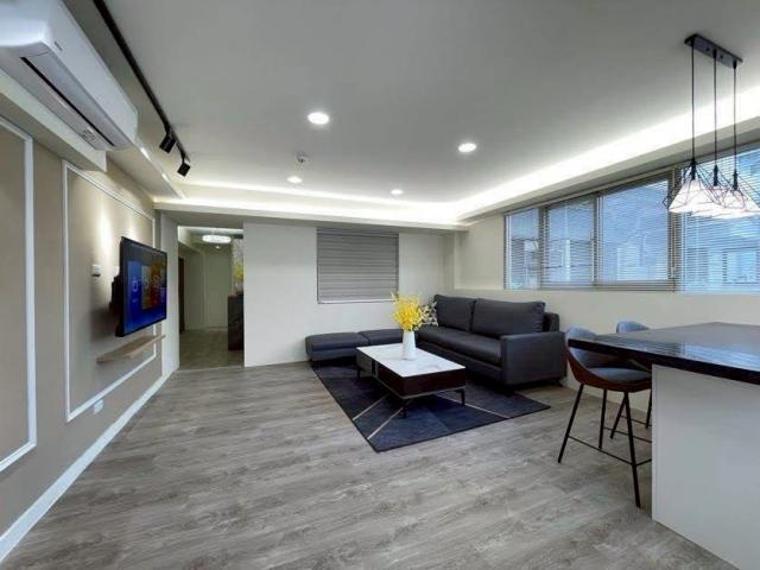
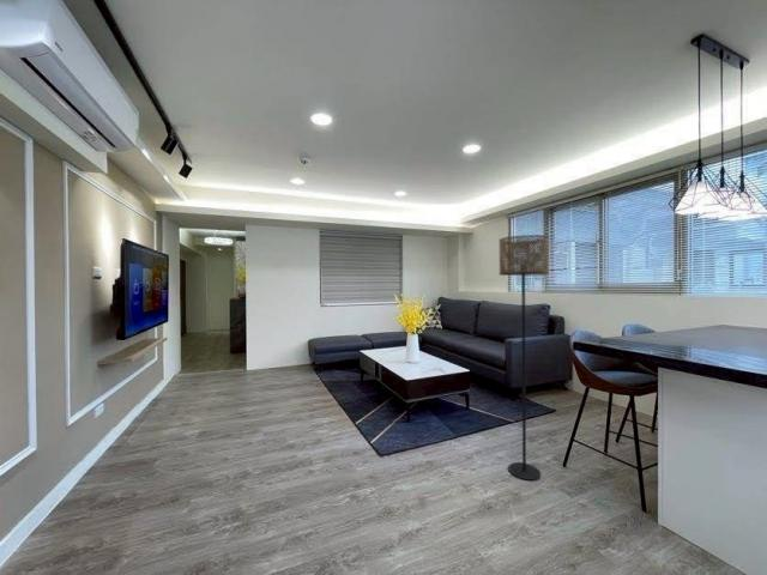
+ floor lamp (524, 355)
